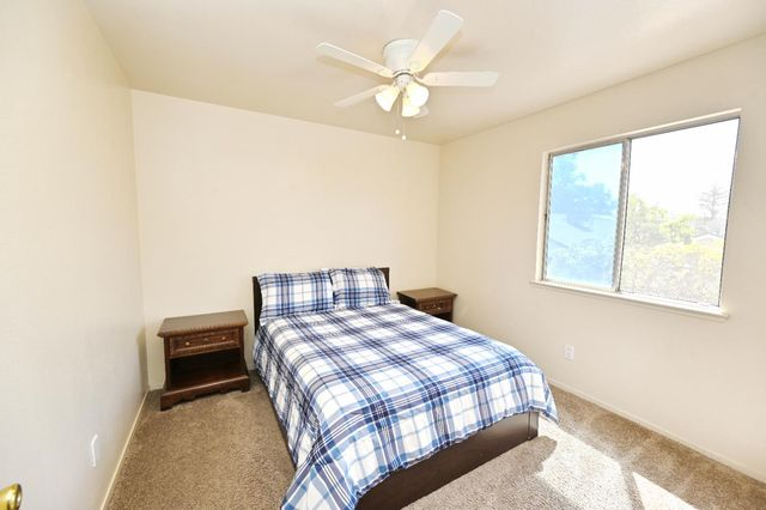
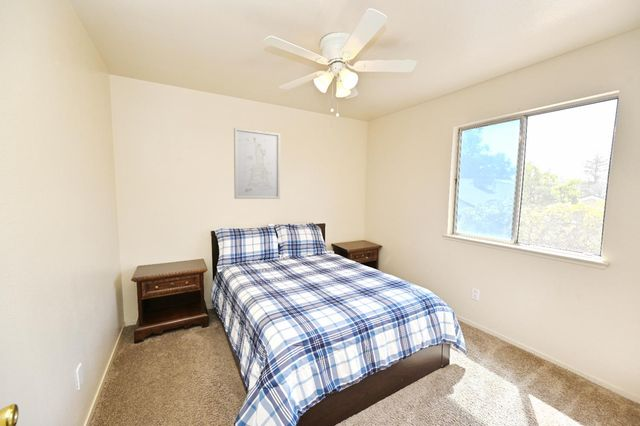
+ wall art (258, 165)
